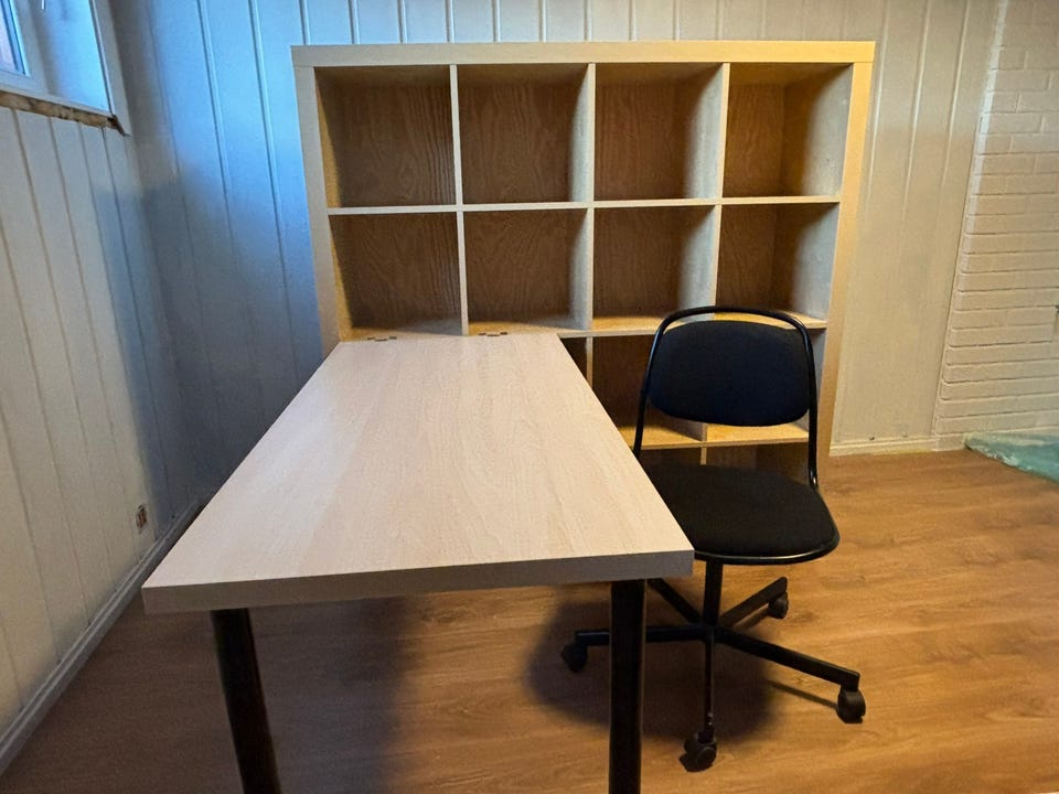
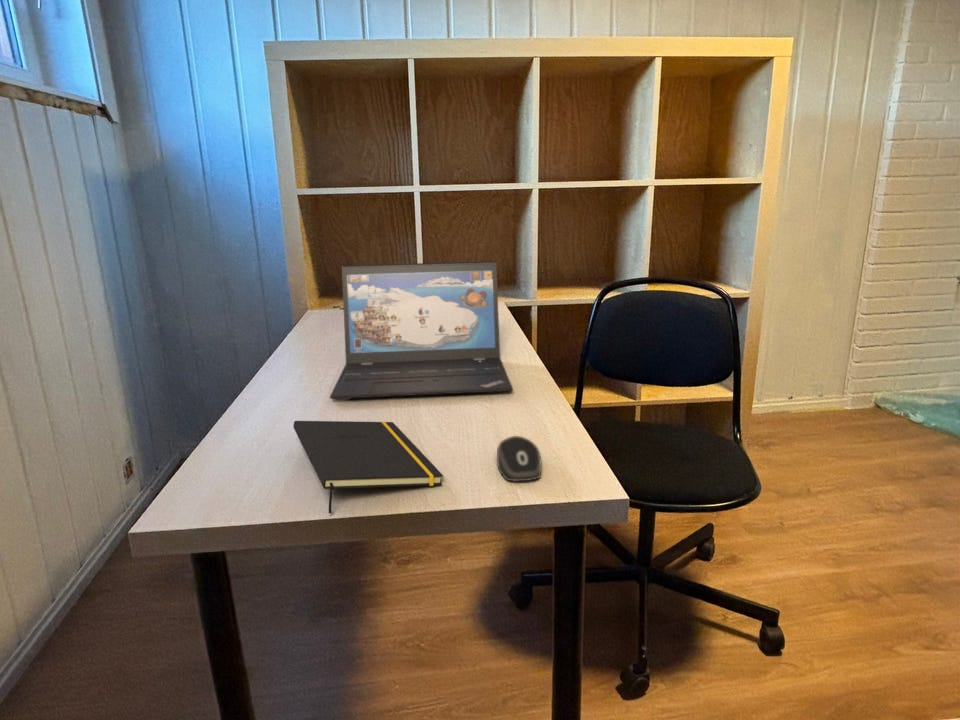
+ computer mouse (518, 453)
+ notepad (363, 450)
+ laptop (421, 324)
